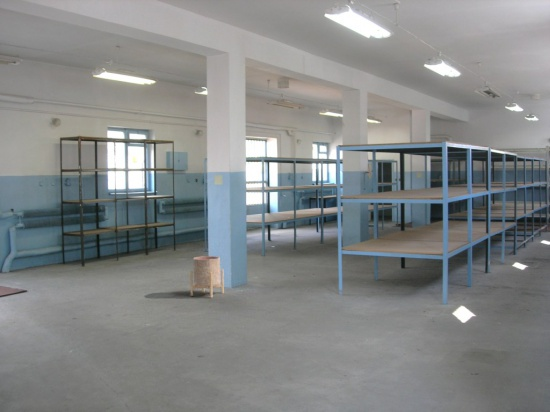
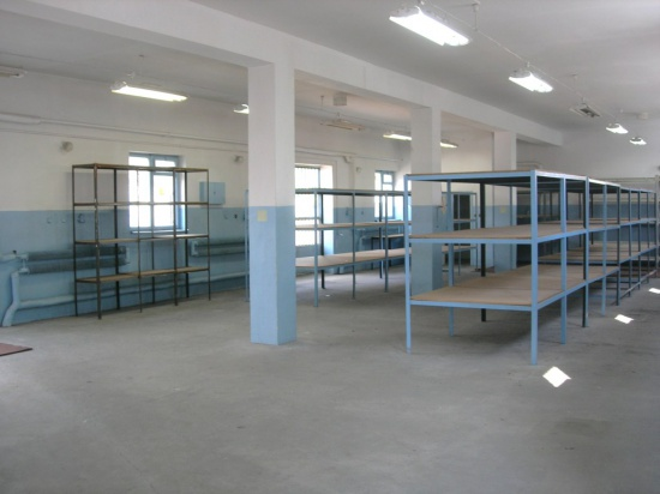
- planter (207, 276)
